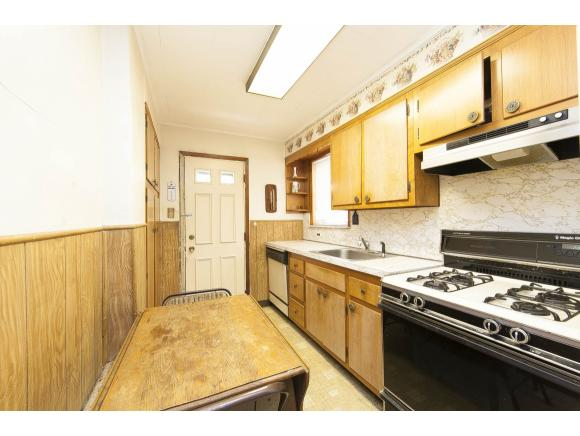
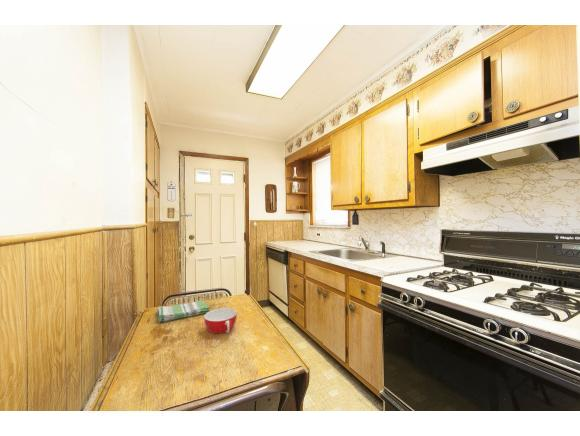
+ dish towel (183, 308)
+ bowl (222, 322)
